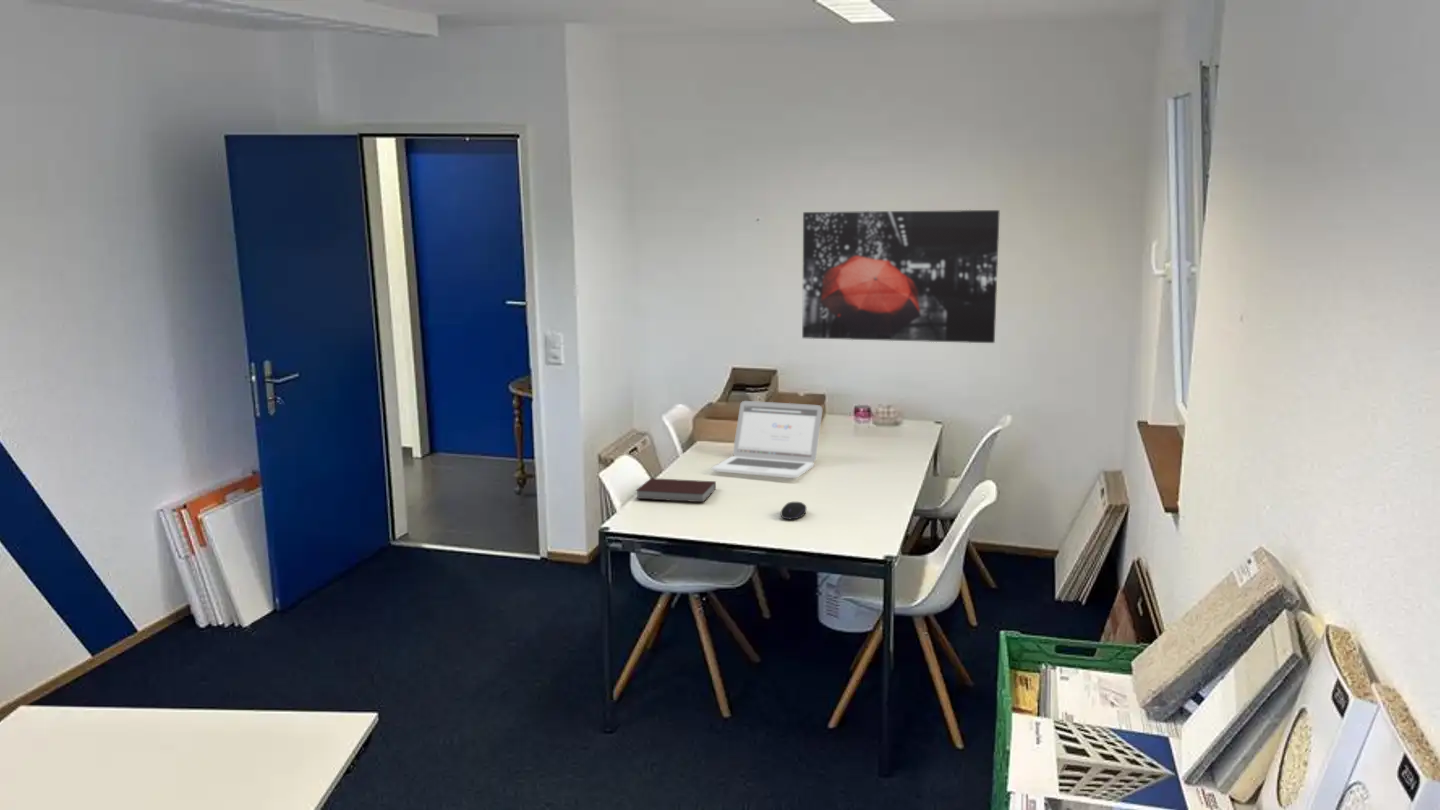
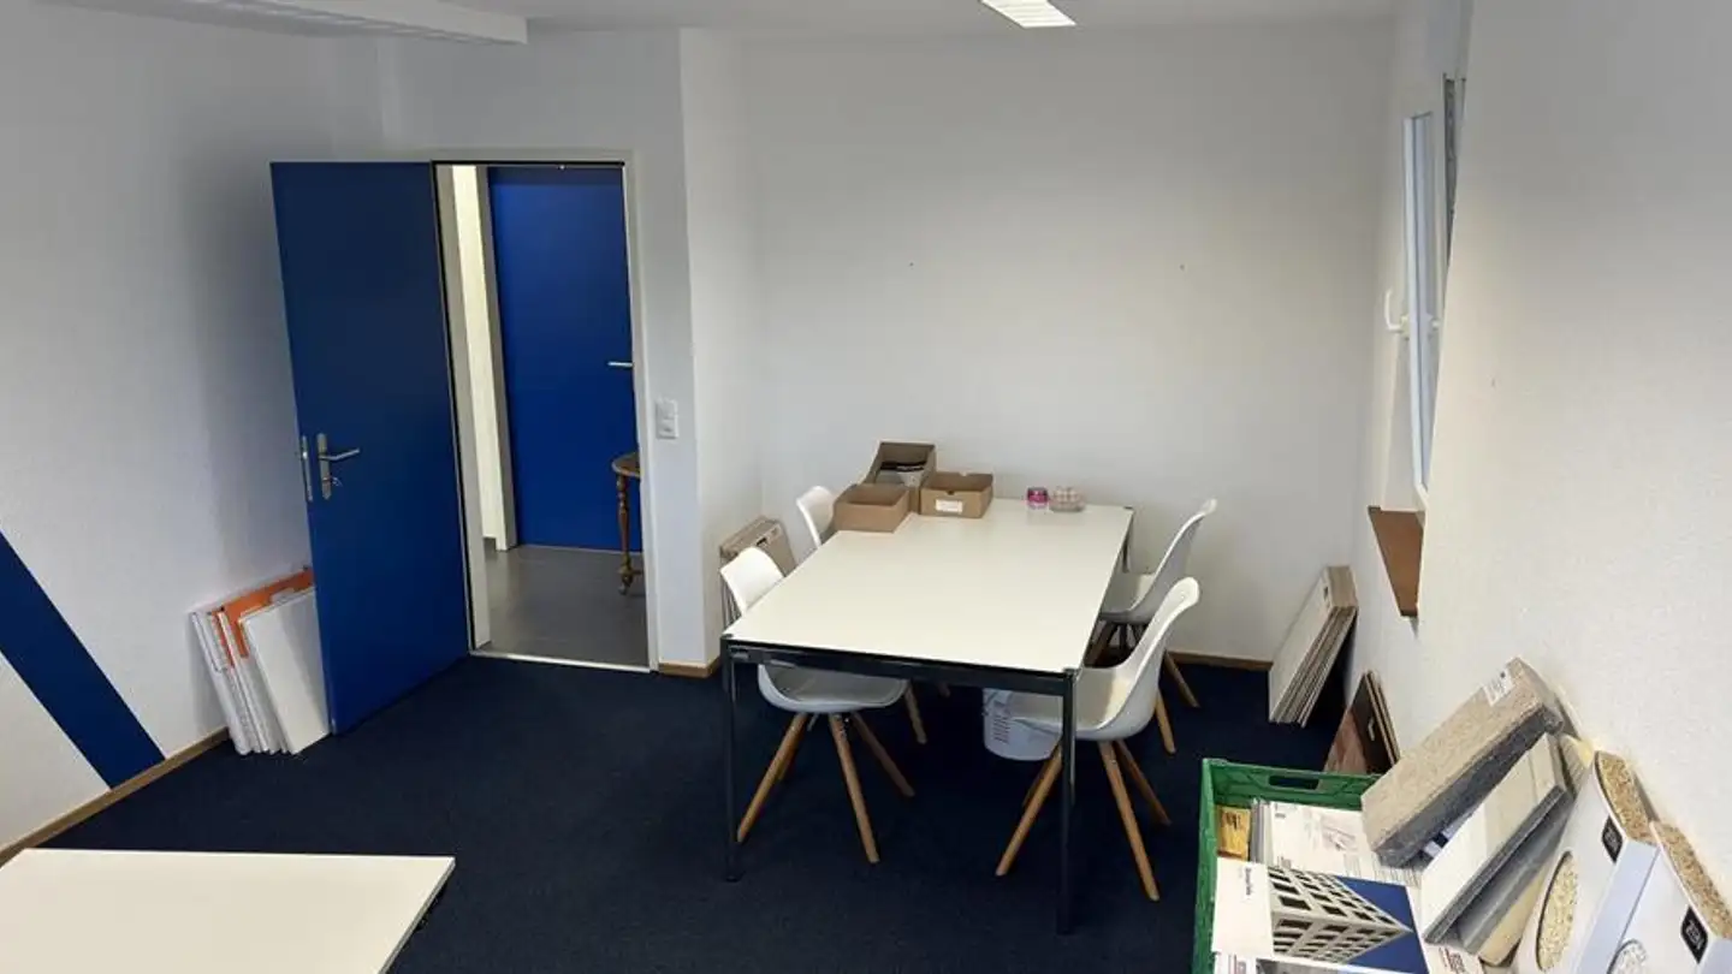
- notebook (676, 489)
- laptop (767, 438)
- computer mouse (793, 509)
- wall art (897, 276)
